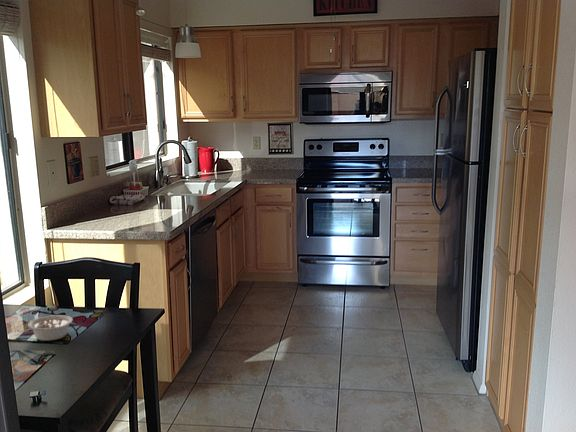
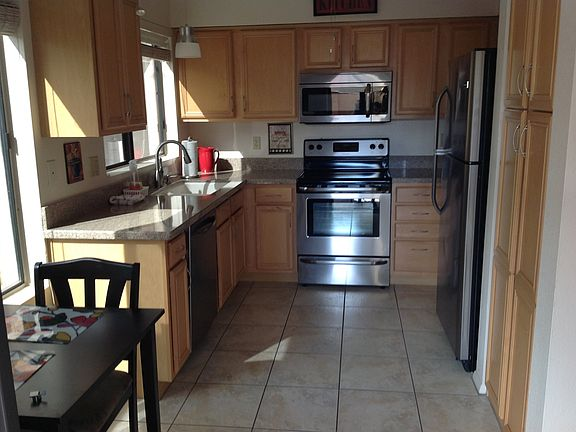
- legume (52, 327)
